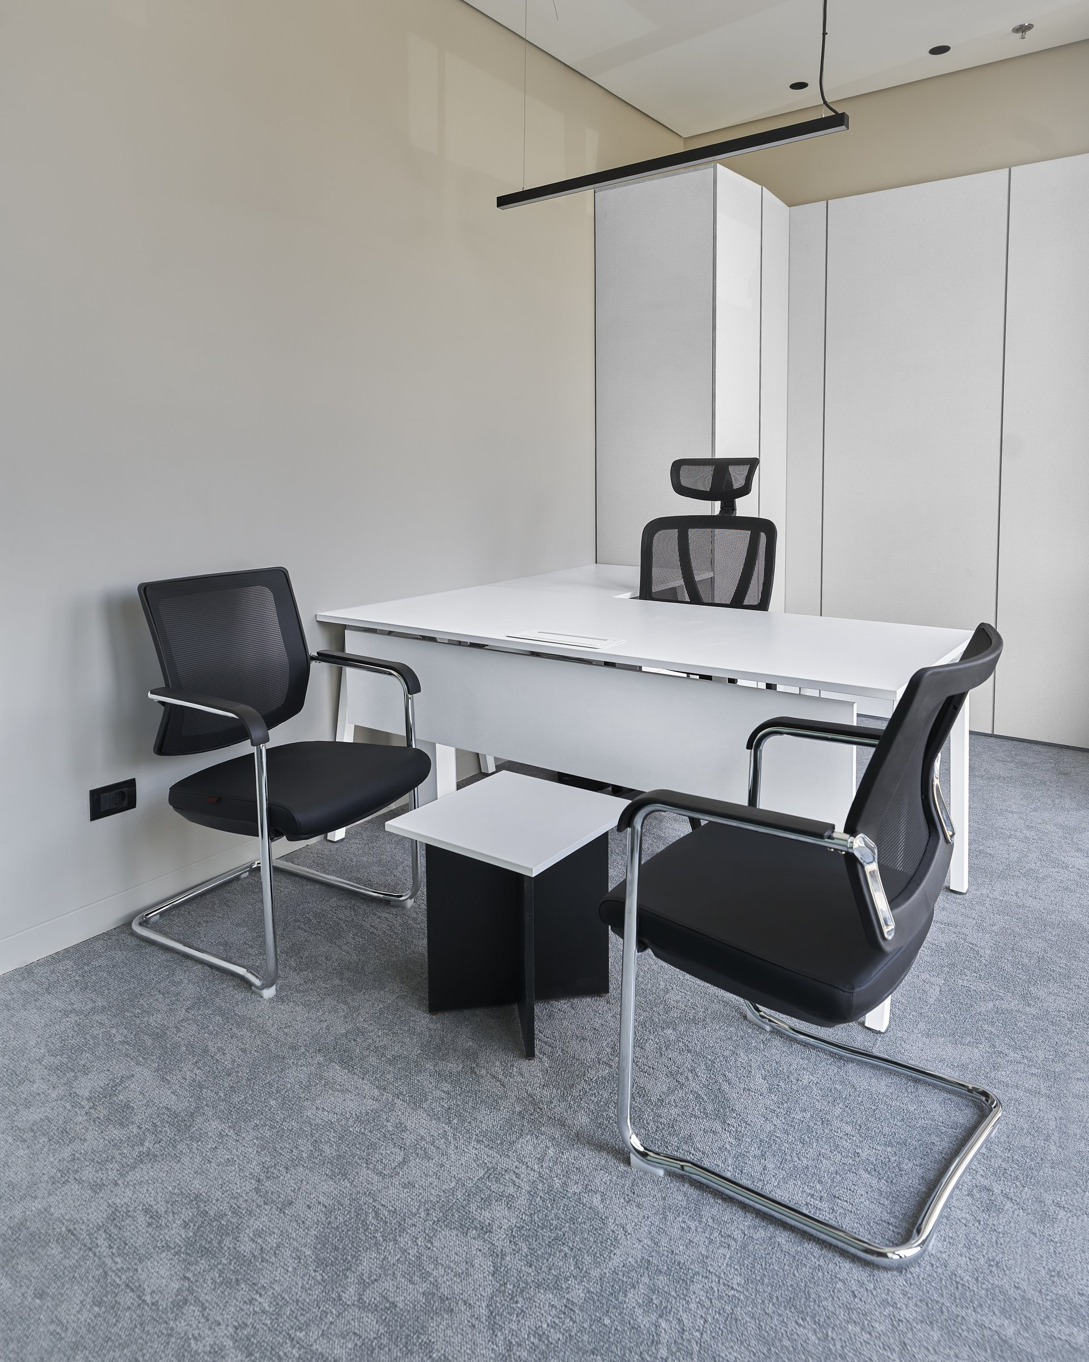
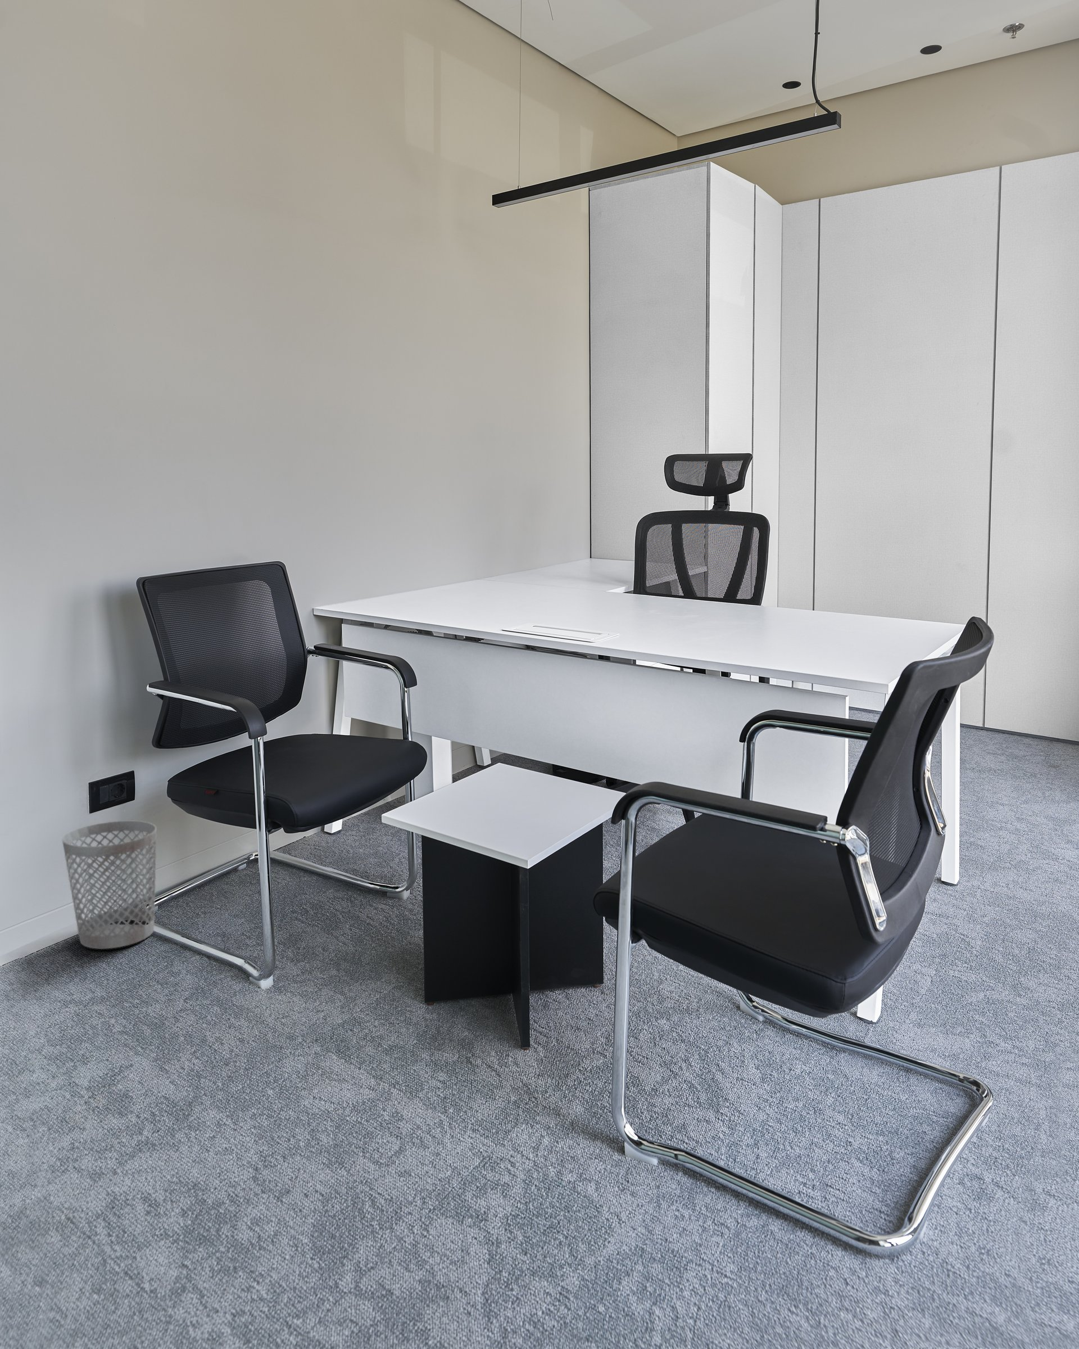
+ wastebasket (113, 884)
